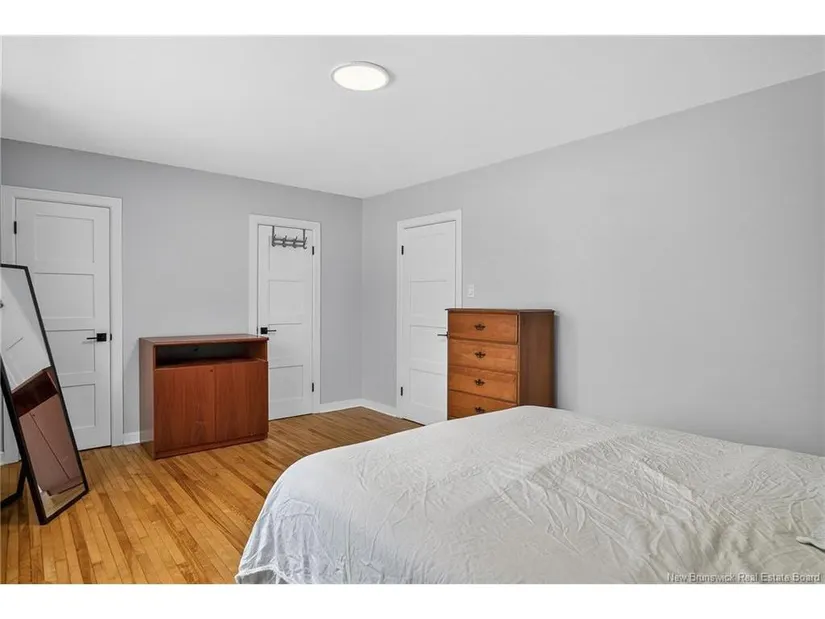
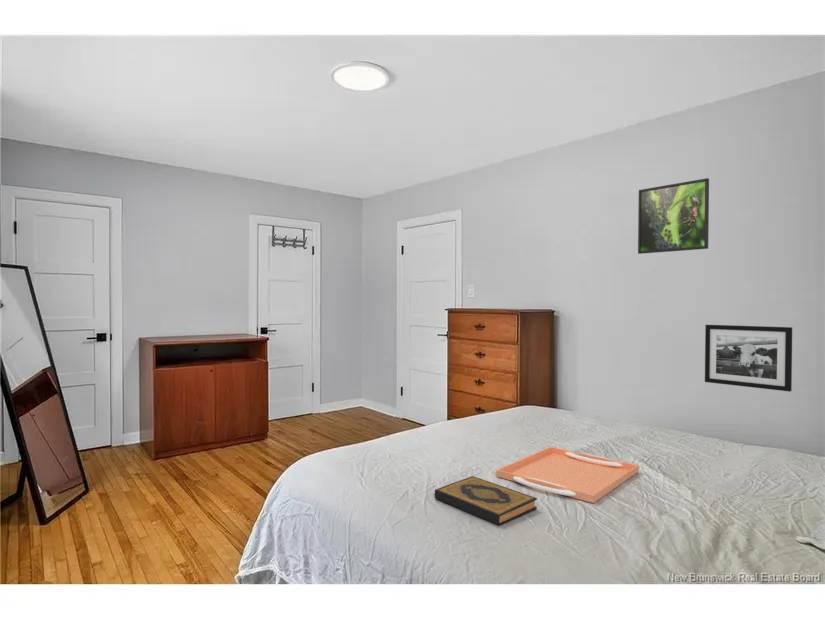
+ serving tray (568, 470)
+ picture frame (746, 356)
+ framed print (671, 217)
+ hardback book (484, 498)
